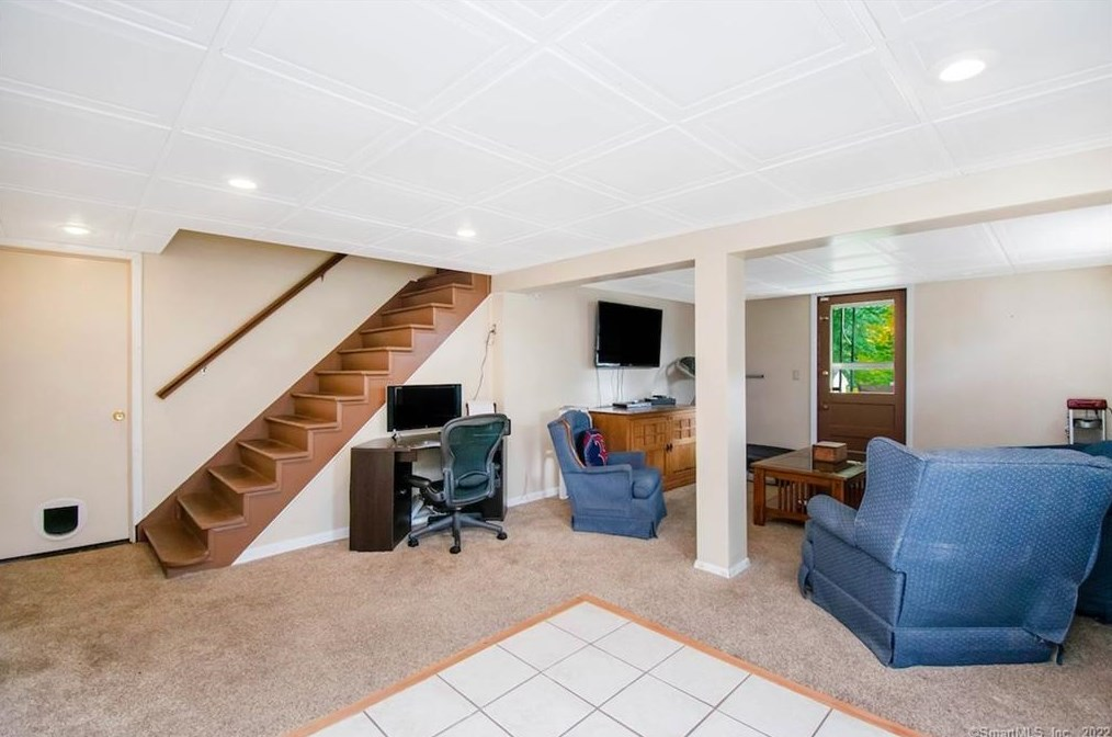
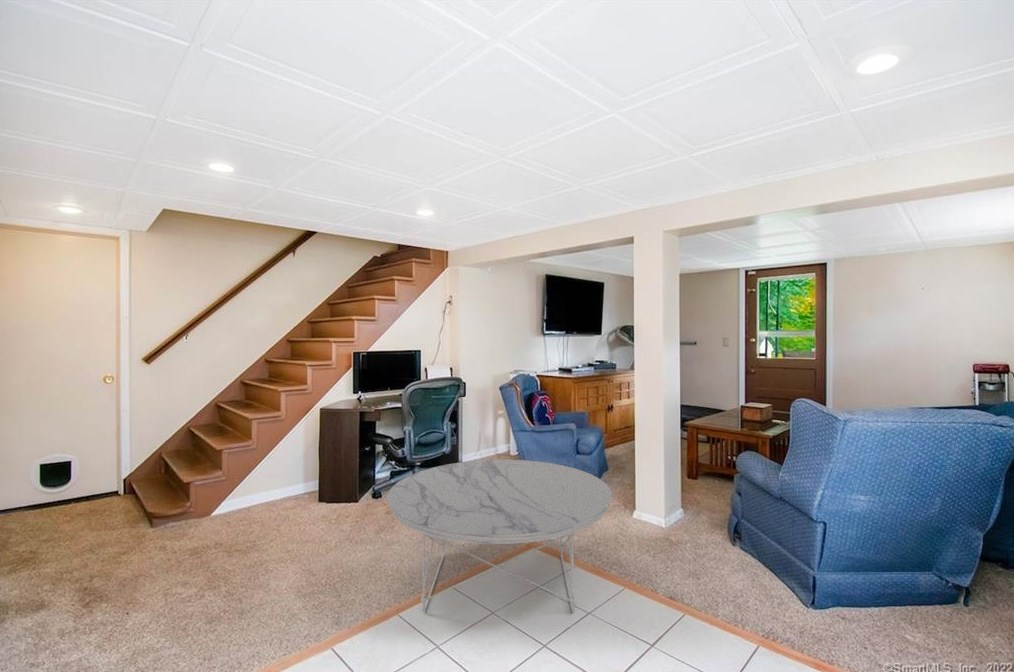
+ coffee table (500, 534)
